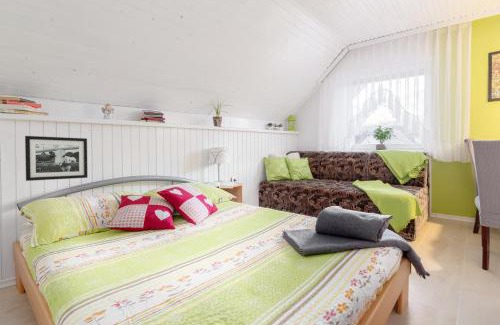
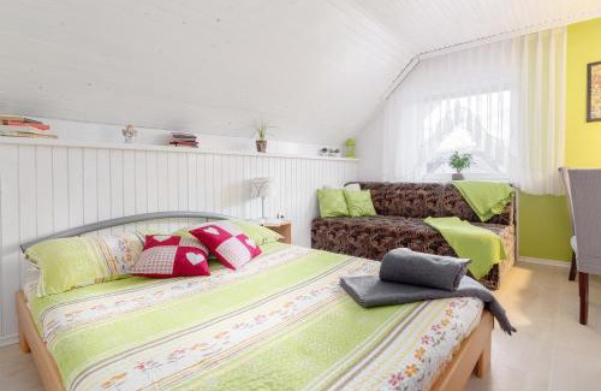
- picture frame (58, 158)
